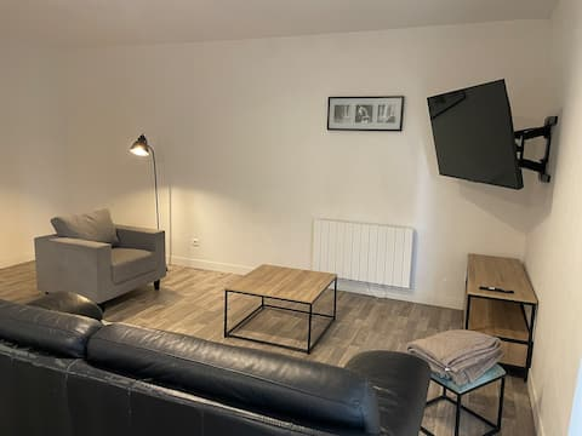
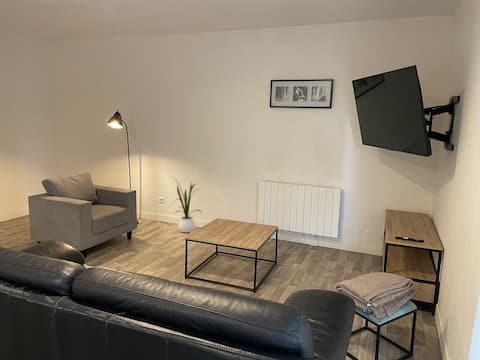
+ house plant (185, 204)
